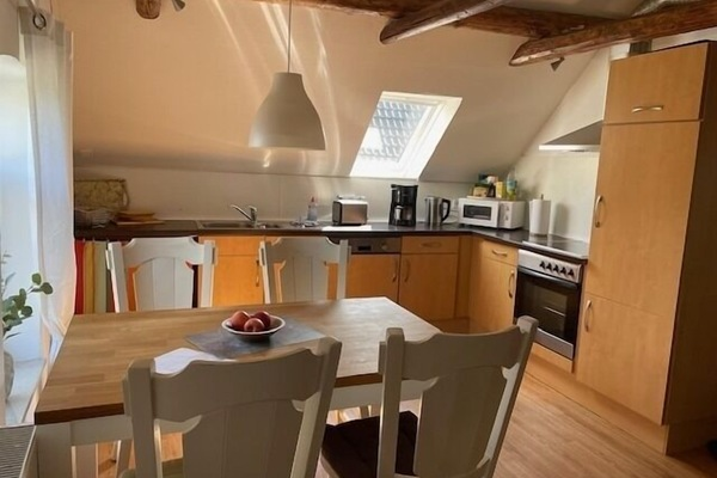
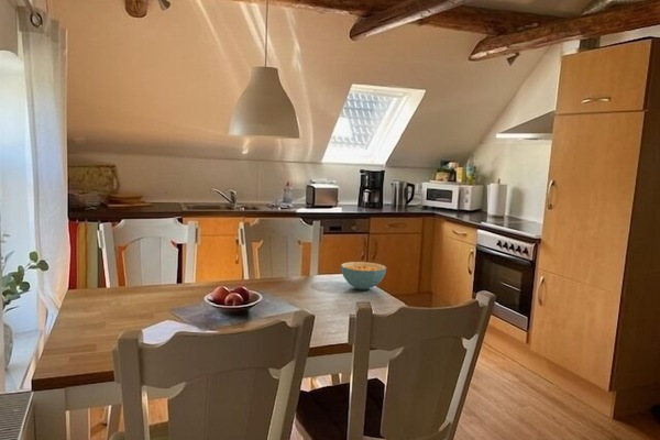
+ cereal bowl (362, 276)
